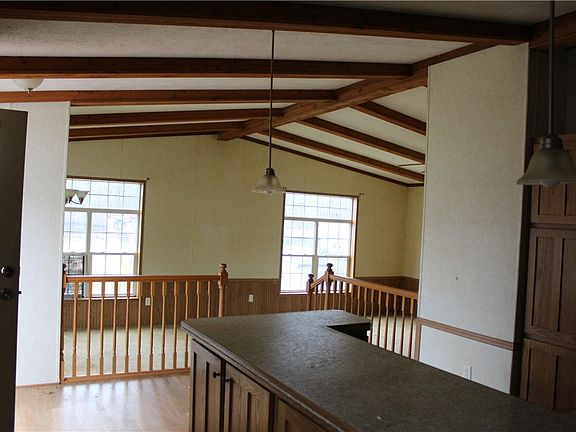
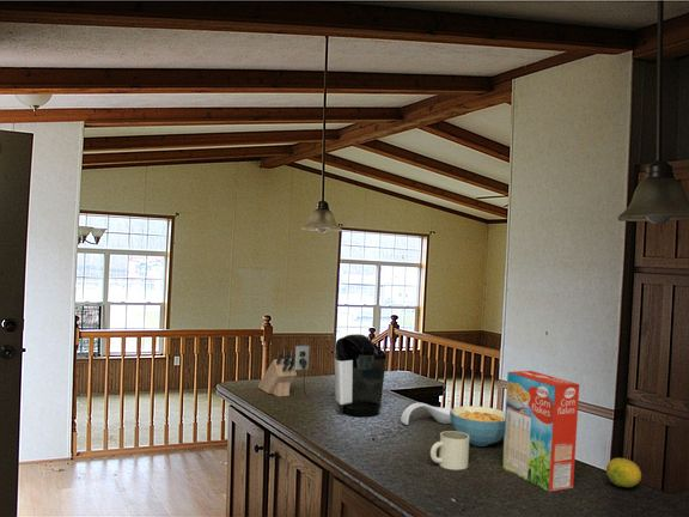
+ mug (449, 450)
+ knife block (279, 369)
+ cereal box (538, 427)
+ coffee maker (344, 373)
+ fruit (623, 472)
+ spoon rest (432, 412)
+ cereal bowl (480, 428)
